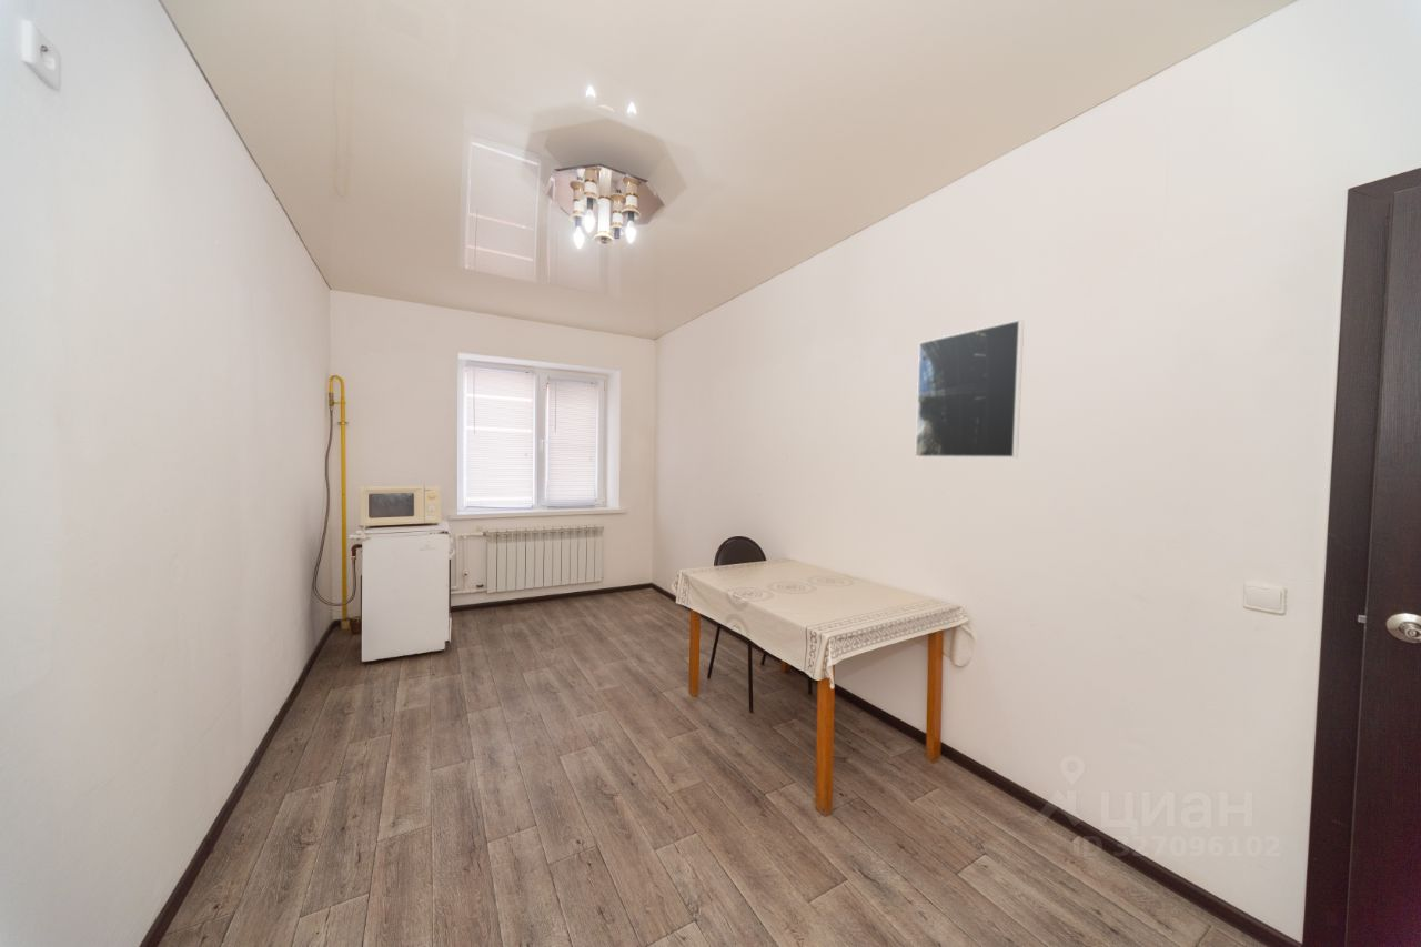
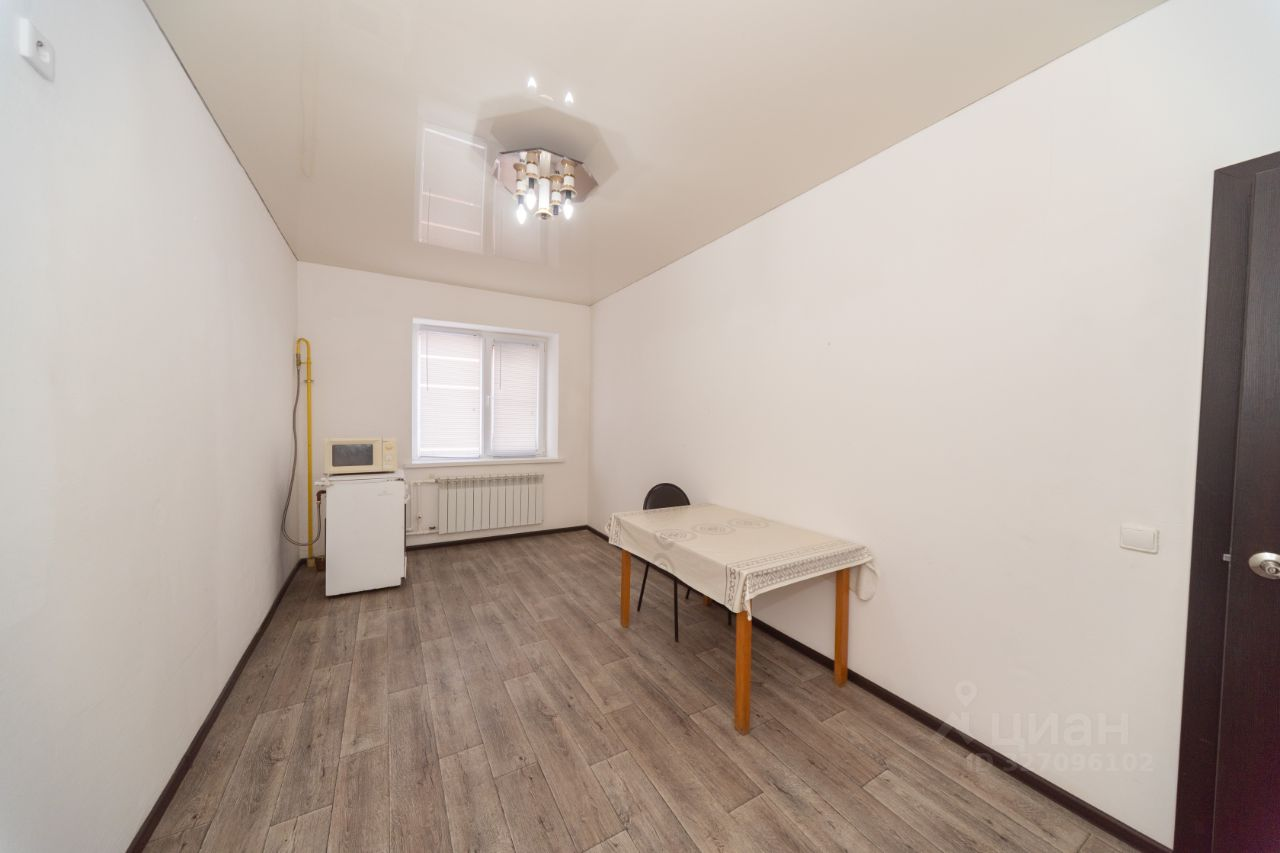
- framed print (964, 394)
